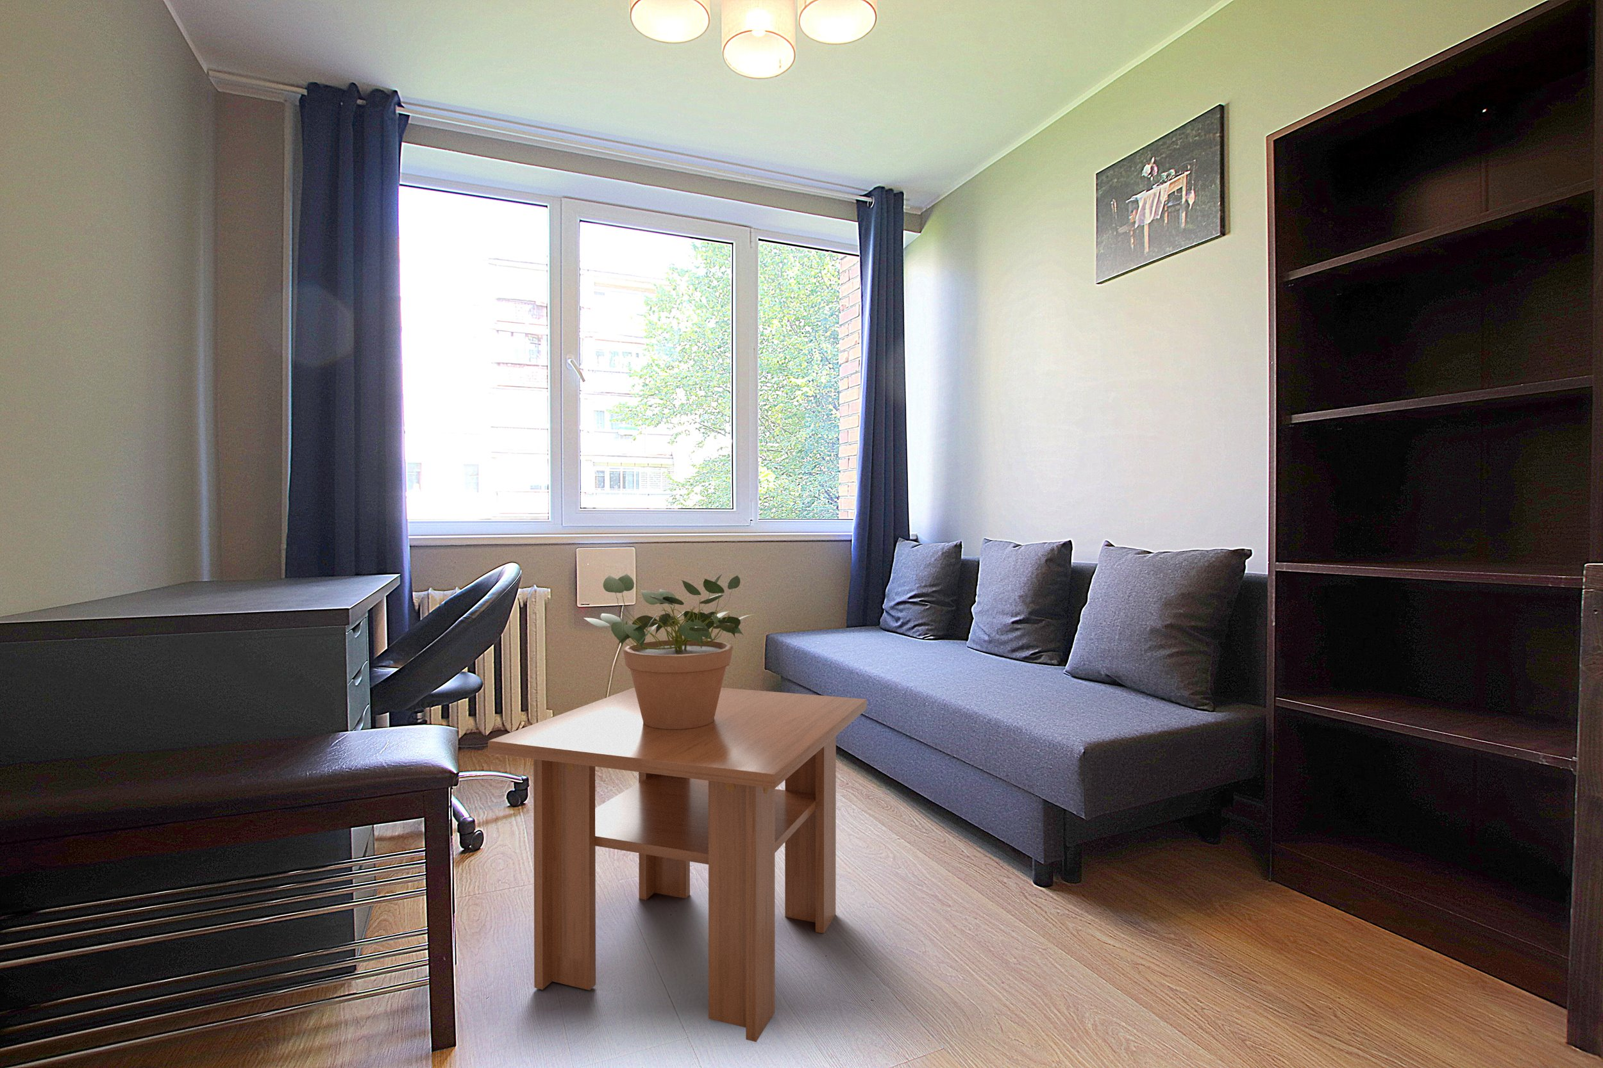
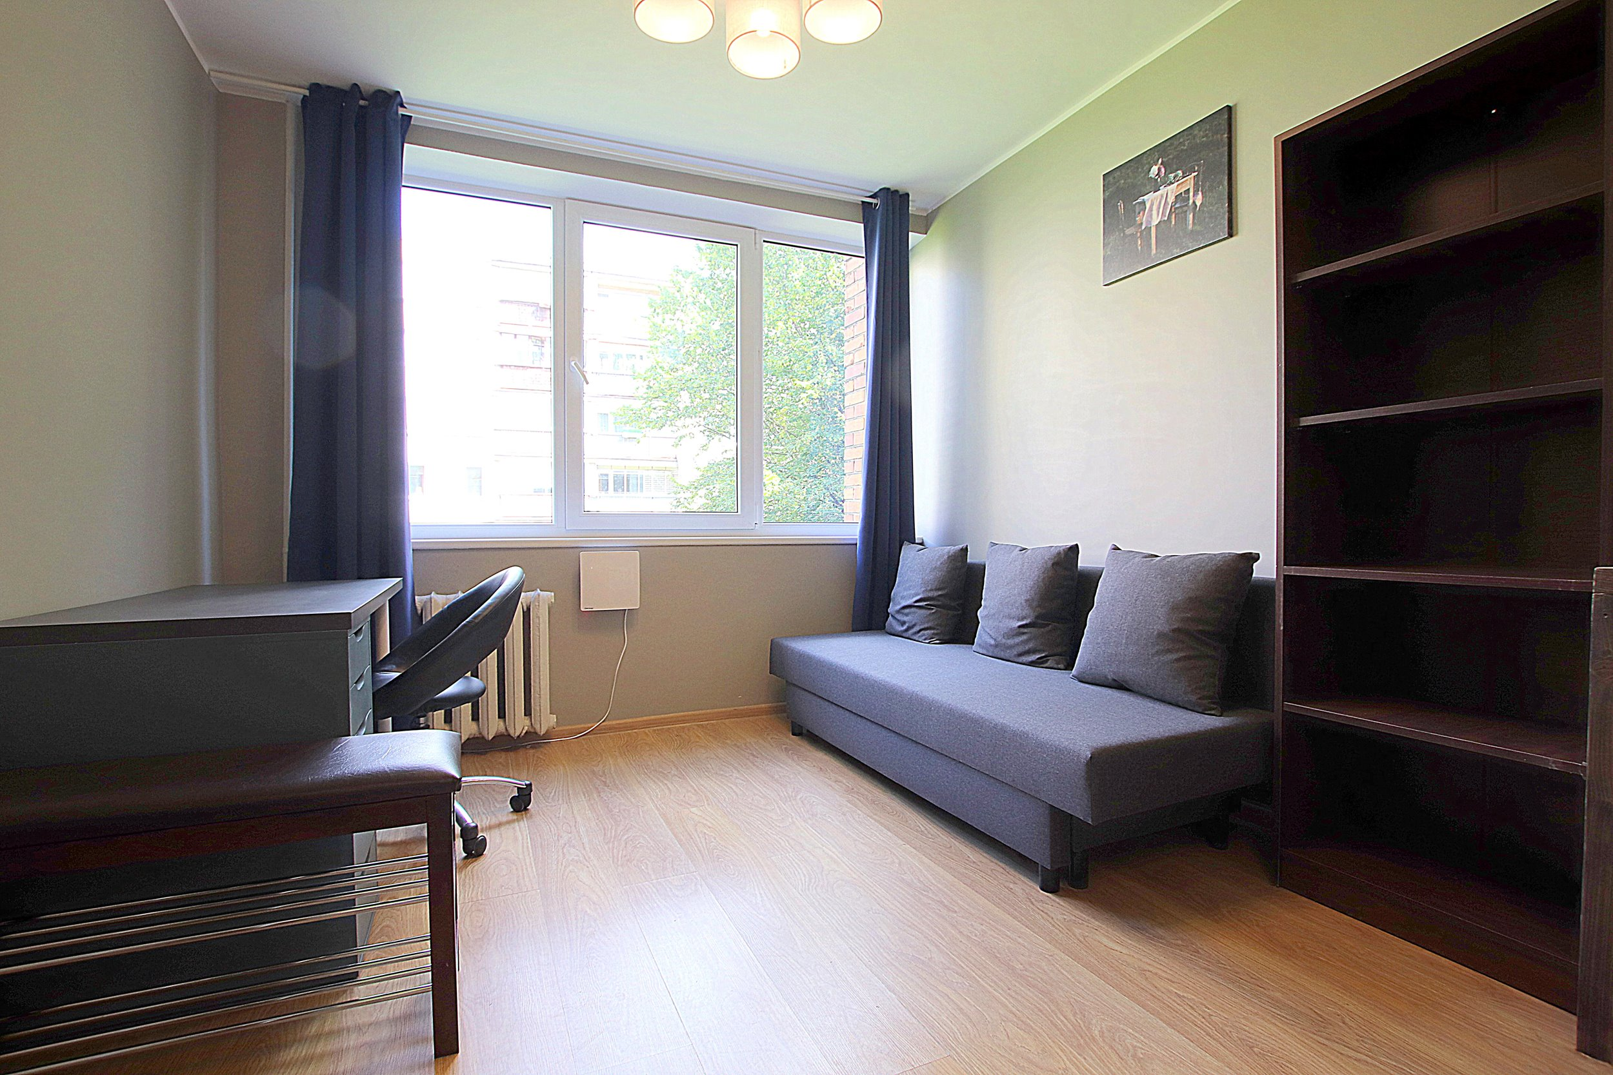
- potted plant (666, 647)
- coffee table (698, 833)
